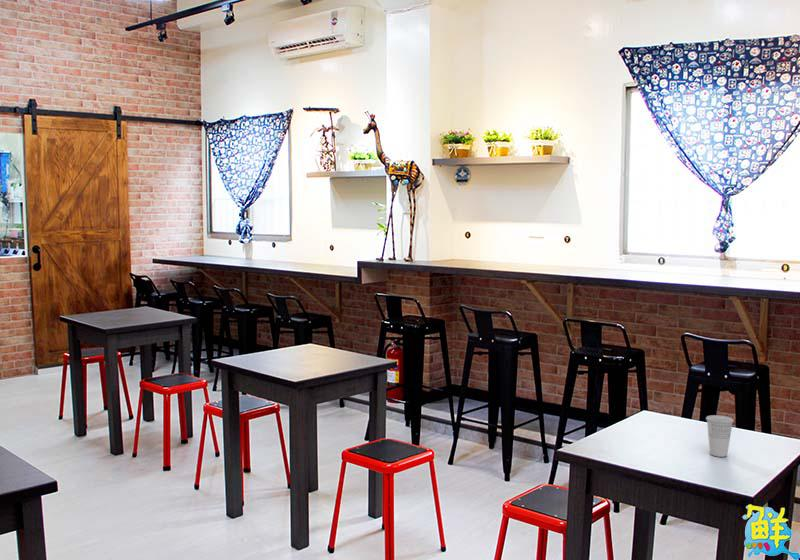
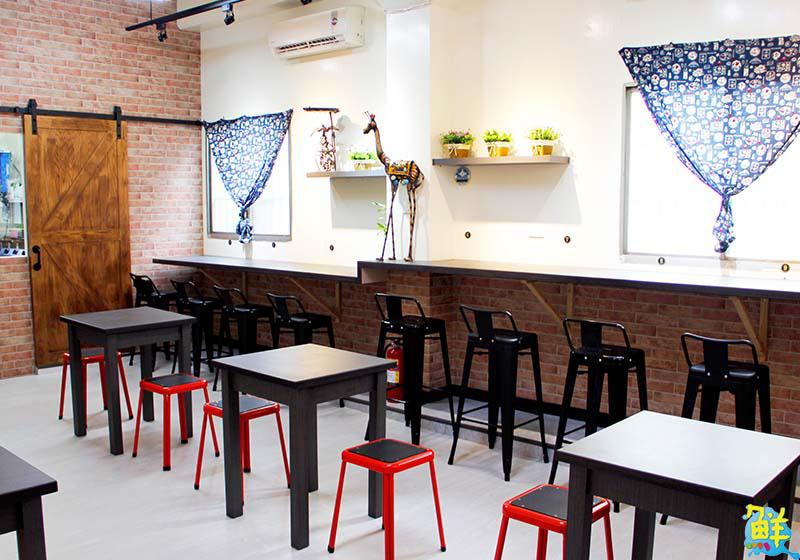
- cup (719, 436)
